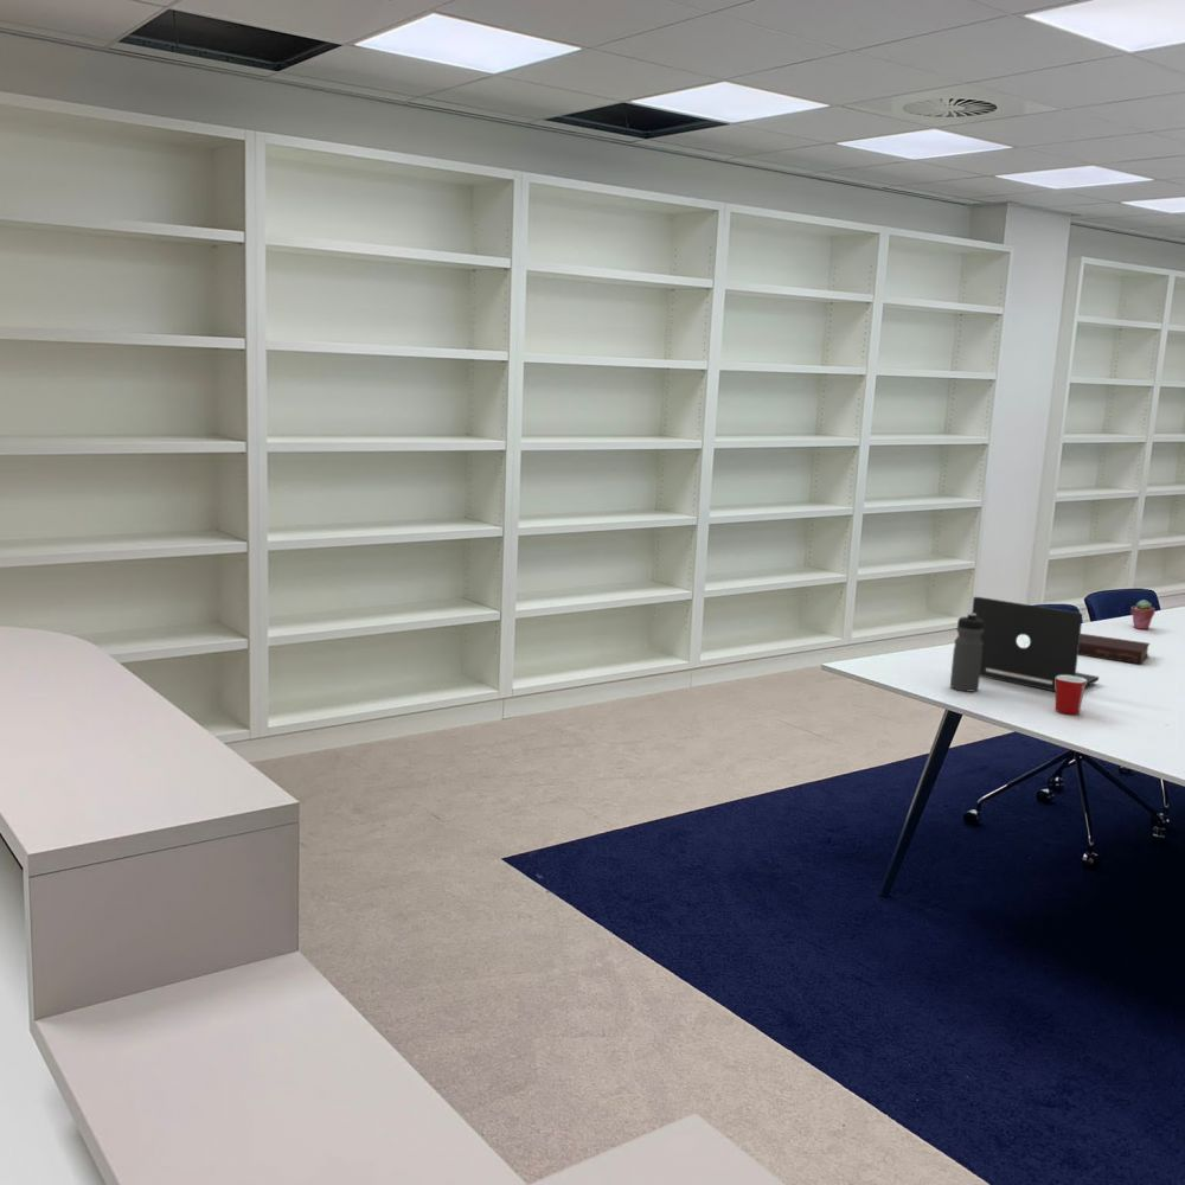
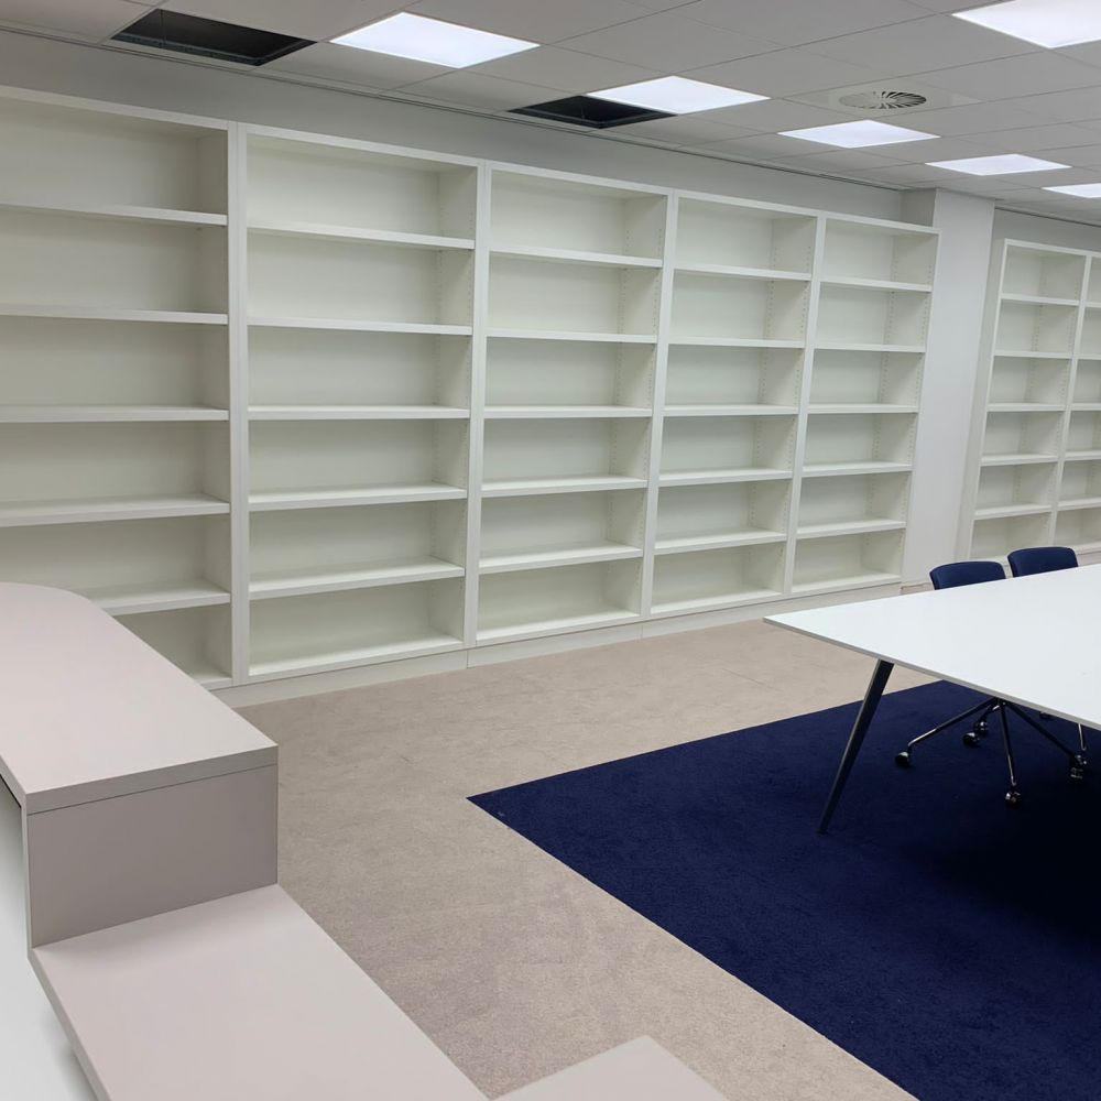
- water bottle (967, 651)
- laptop (1036, 639)
- mug (1071, 693)
- potted succulent (1142, 613)
- book (1108, 648)
